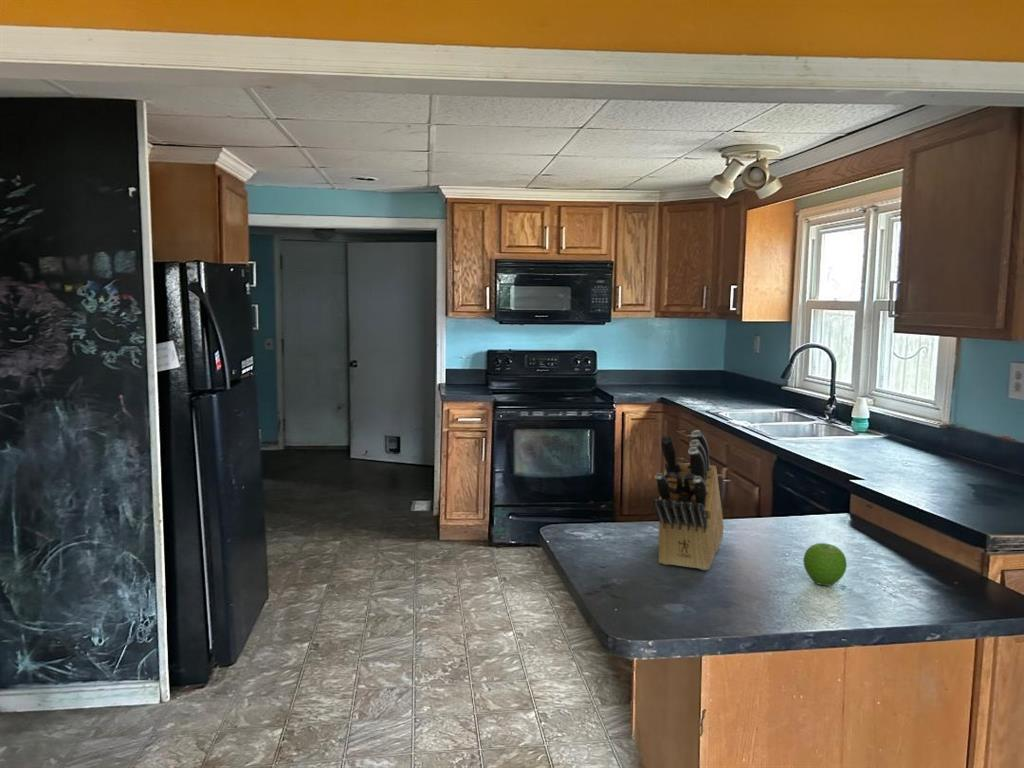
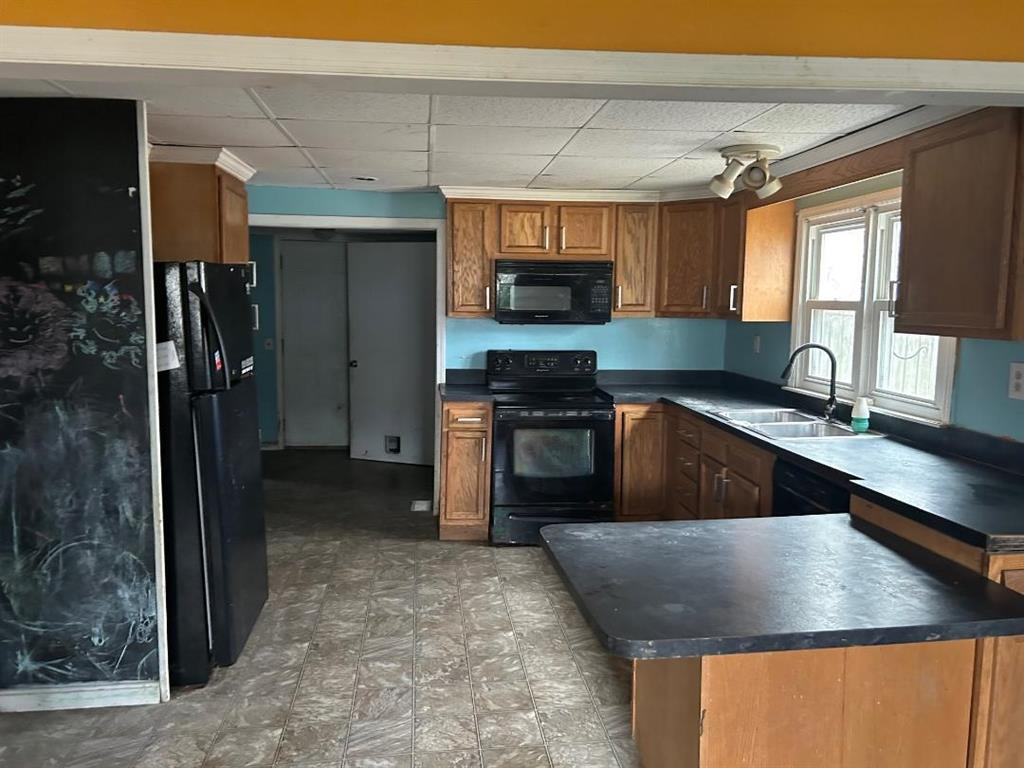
- fruit (824, 564)
- knife block (691, 490)
